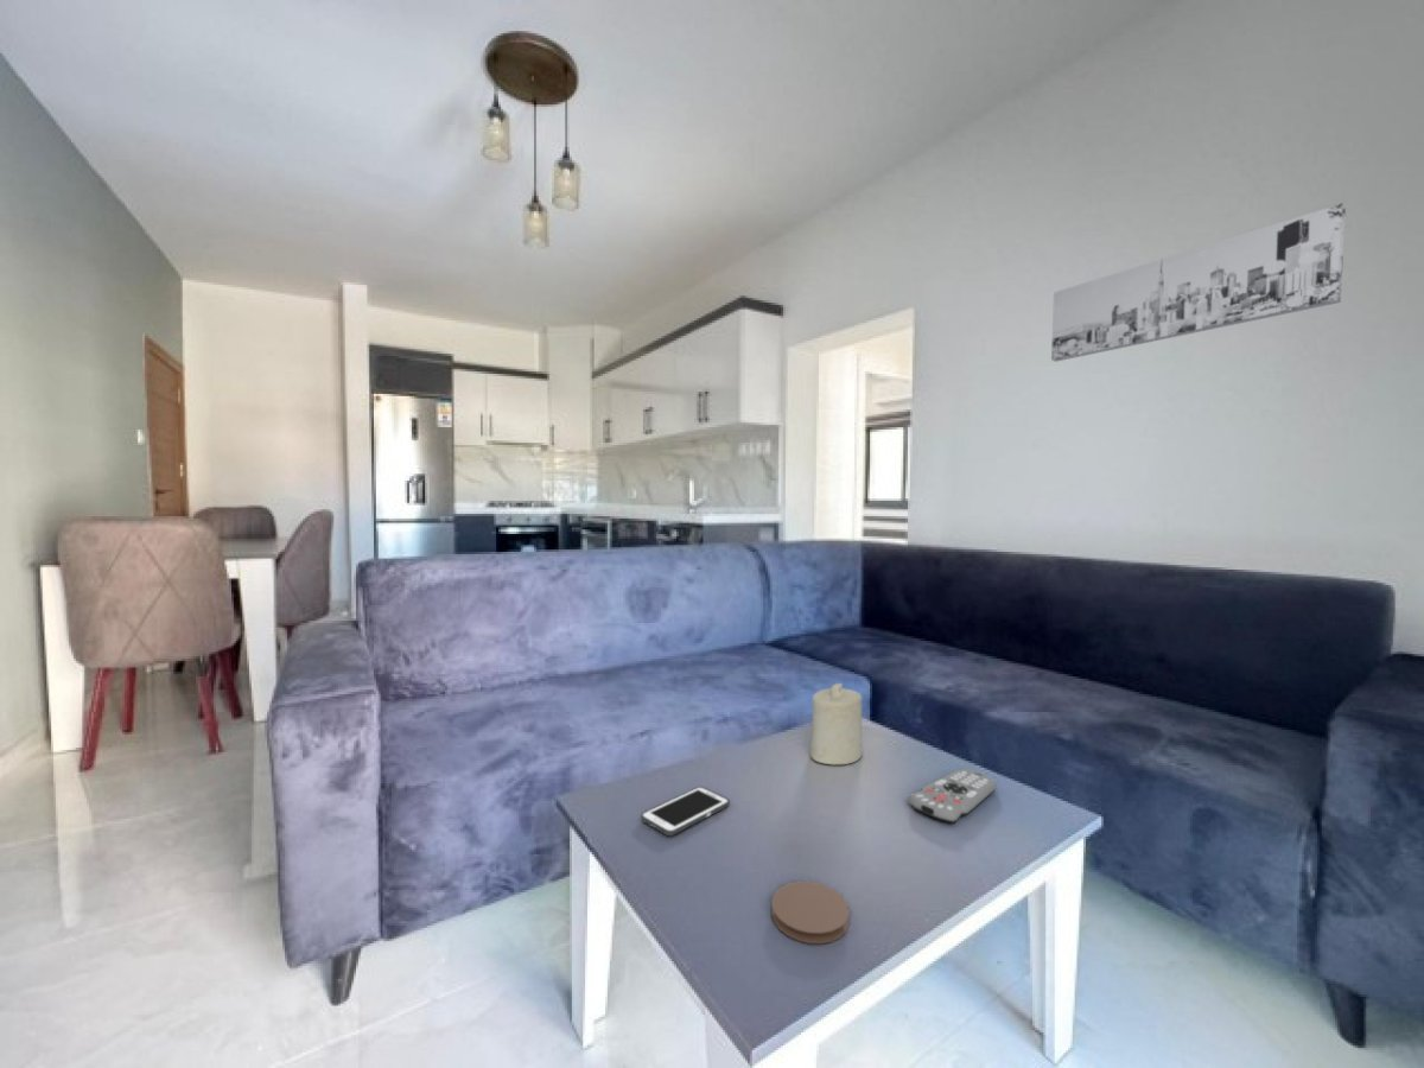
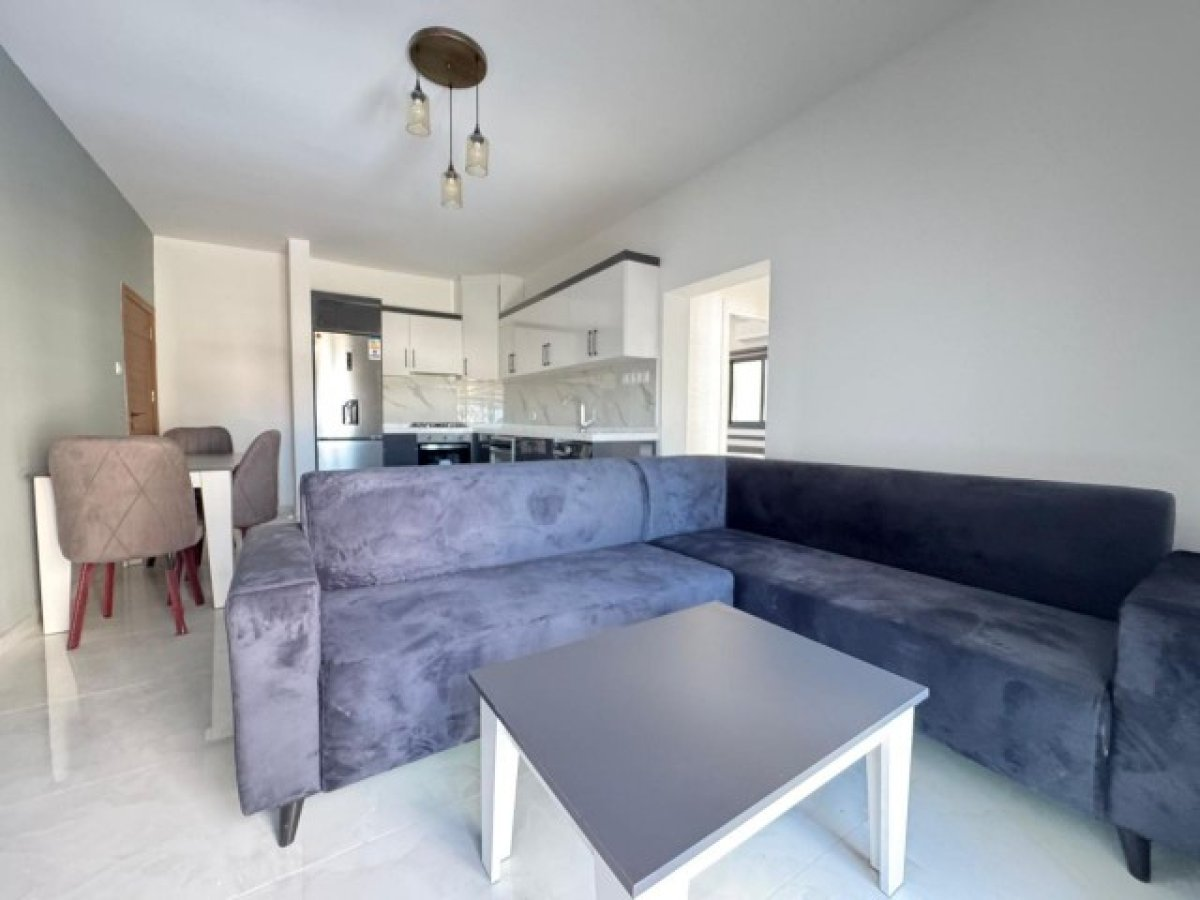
- coaster (809, 910)
- cell phone (686, 809)
- candle (837, 719)
- remote control (955, 793)
- wall art (1174, 295)
